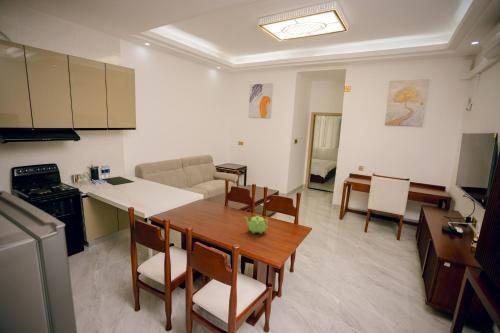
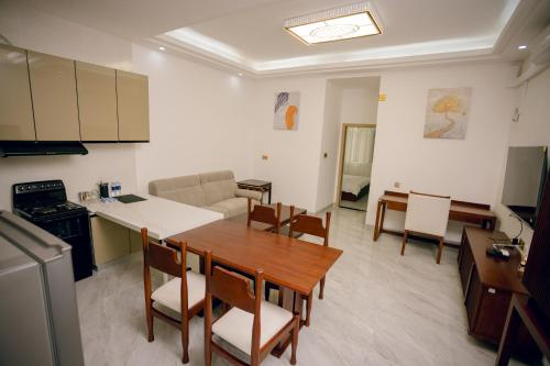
- teapot (255, 223)
